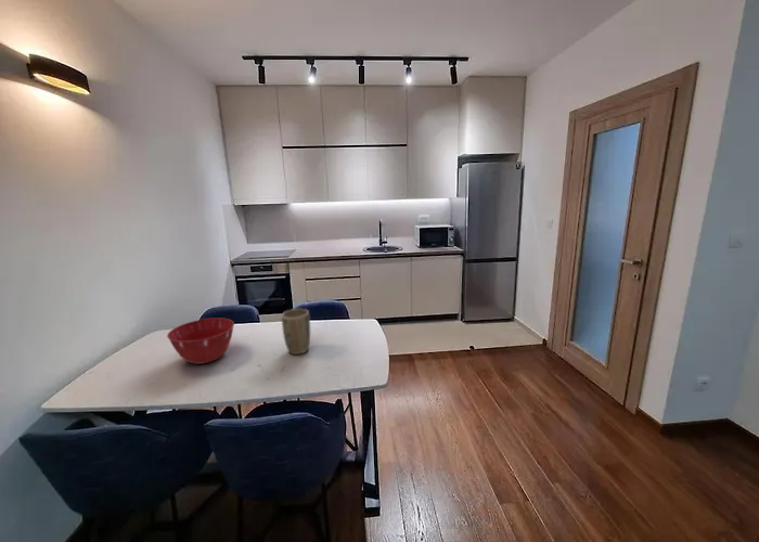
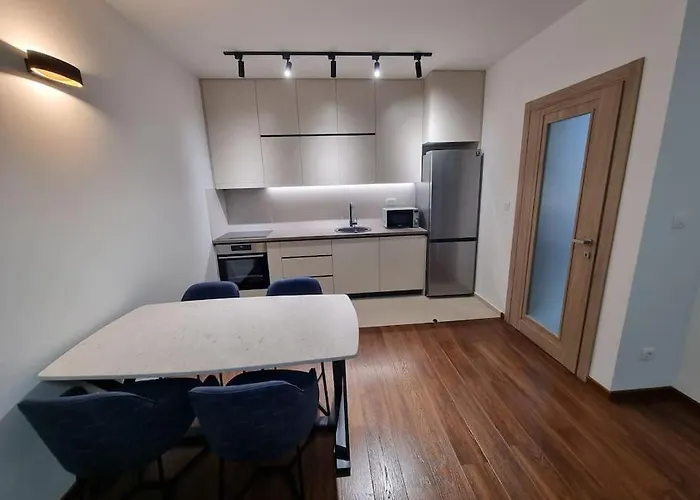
- mixing bowl (204, 343)
- plant pot (297, 332)
